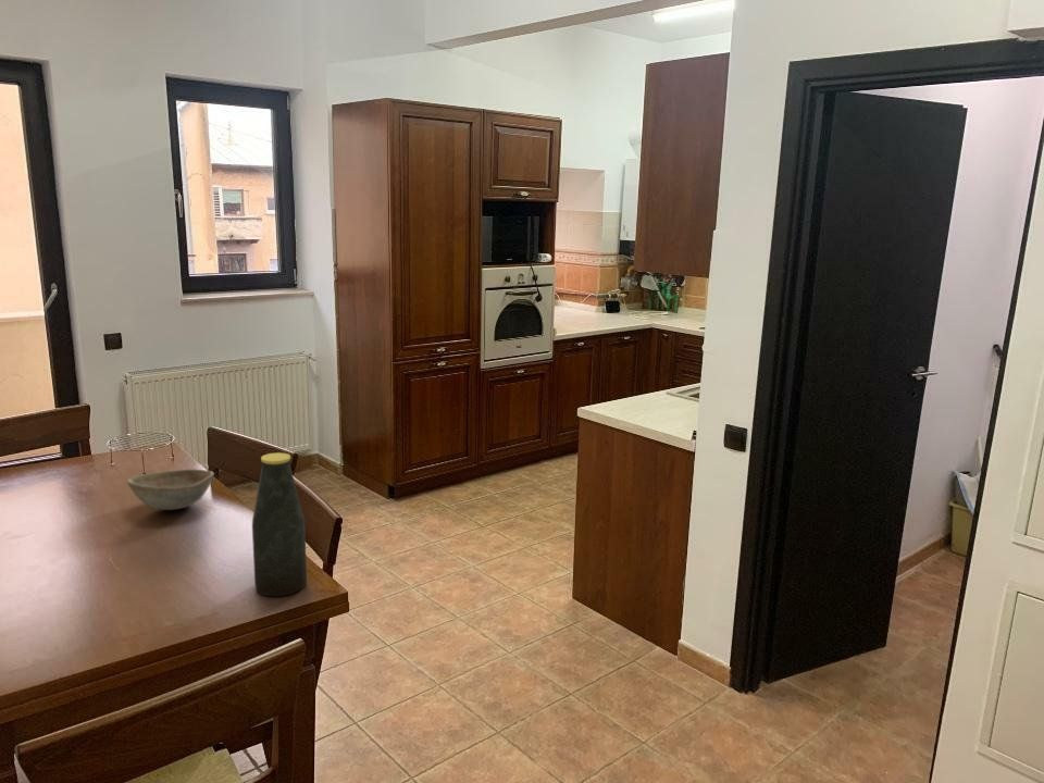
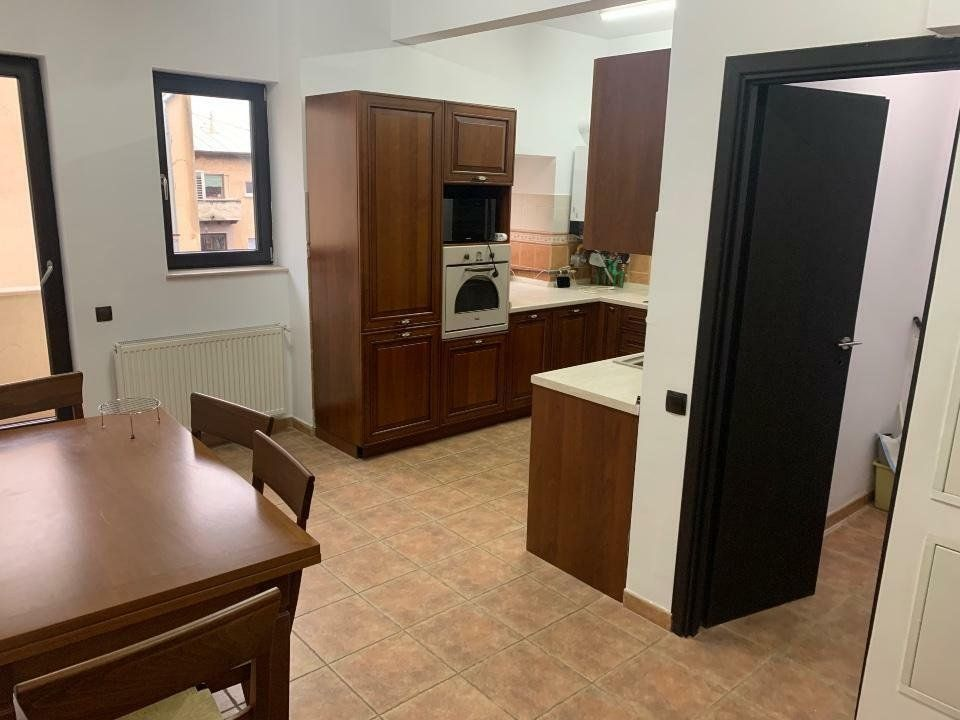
- bottle (278, 522)
- bowl (173, 490)
